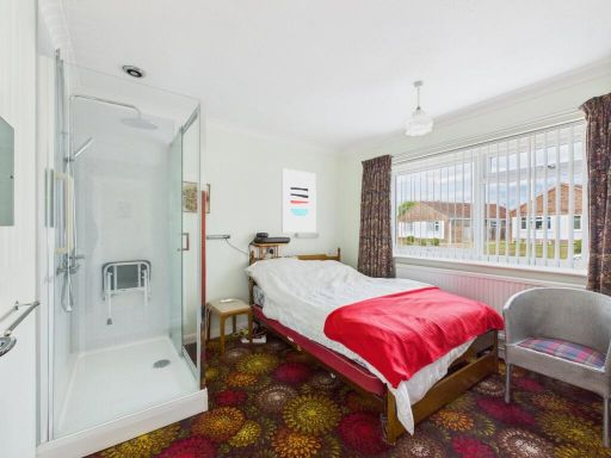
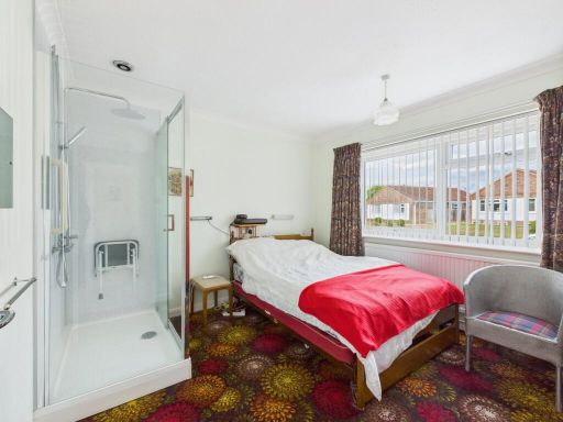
- wall art (298, 202)
